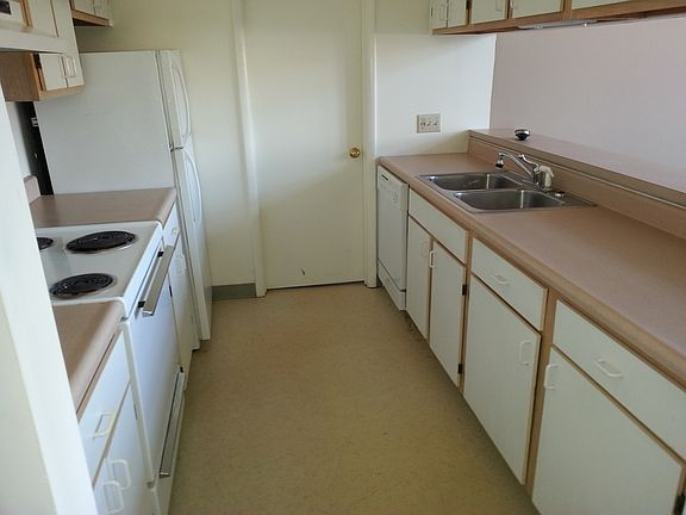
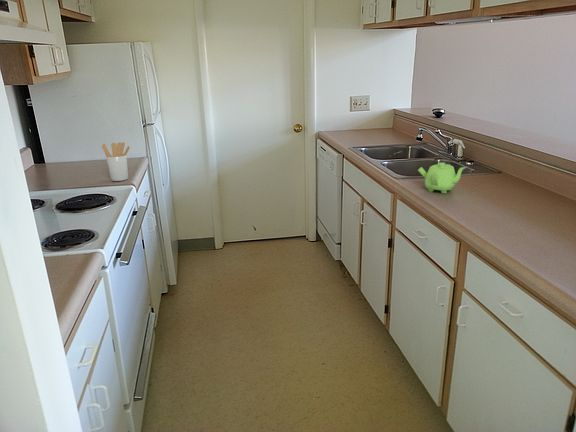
+ teapot (440, 176)
+ utensil holder (118, 160)
